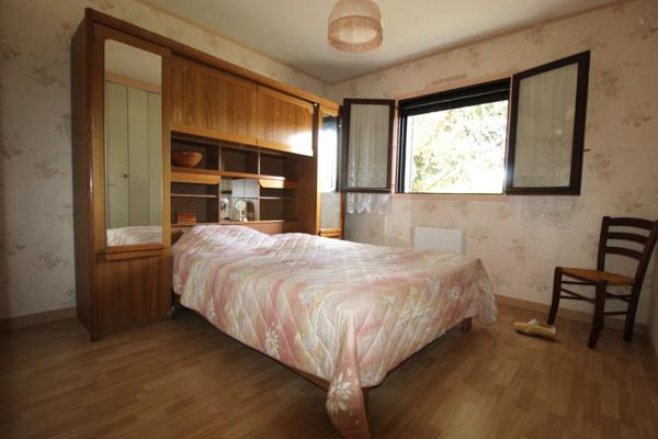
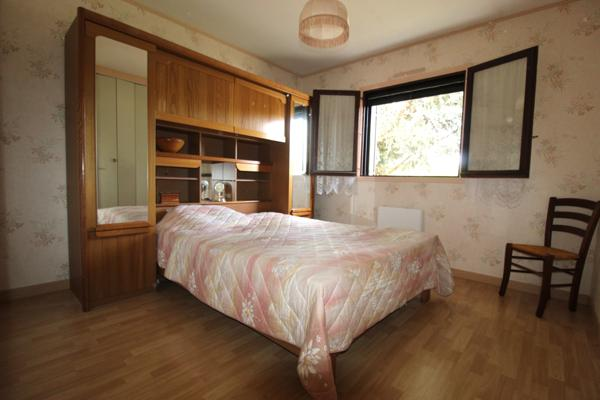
- shoe (533, 326)
